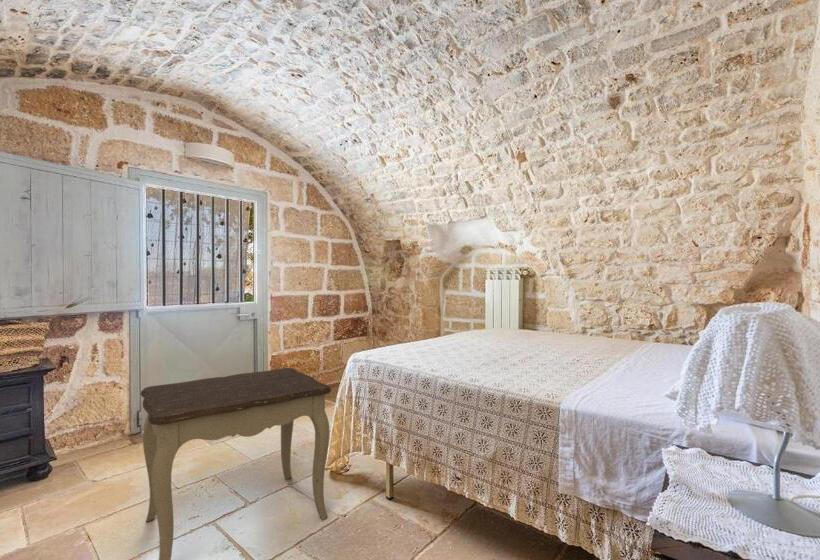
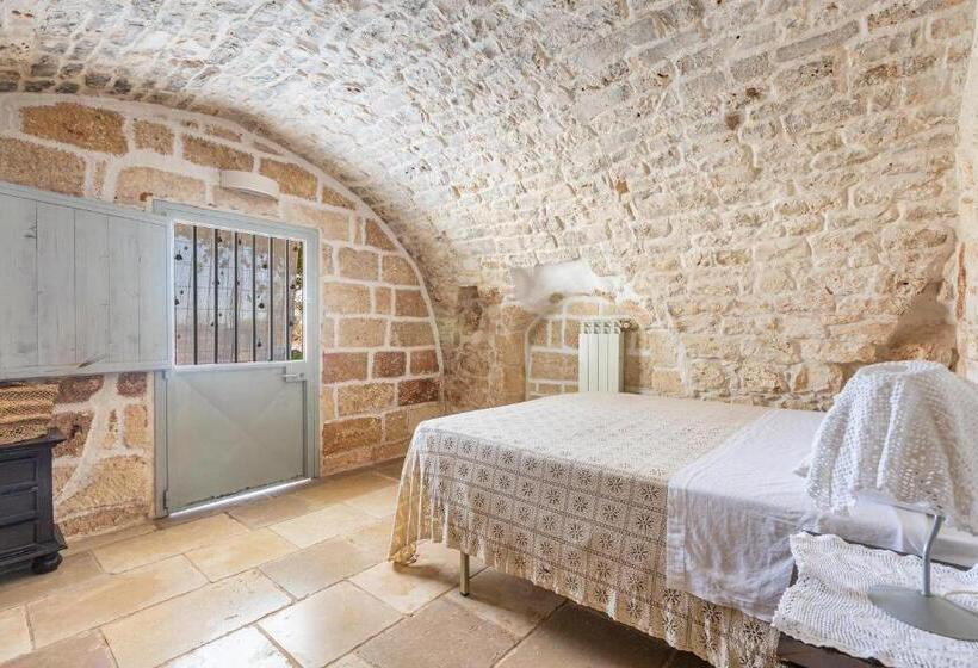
- side table (233, 436)
